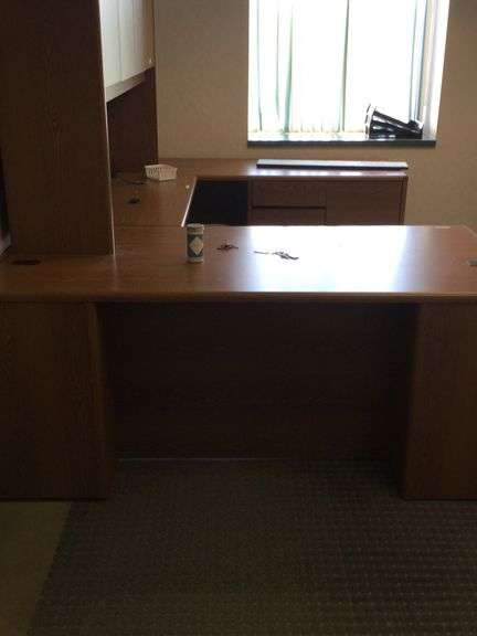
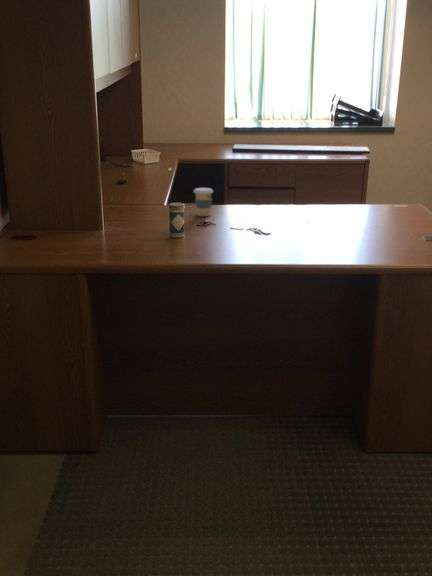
+ coffee cup (203, 202)
